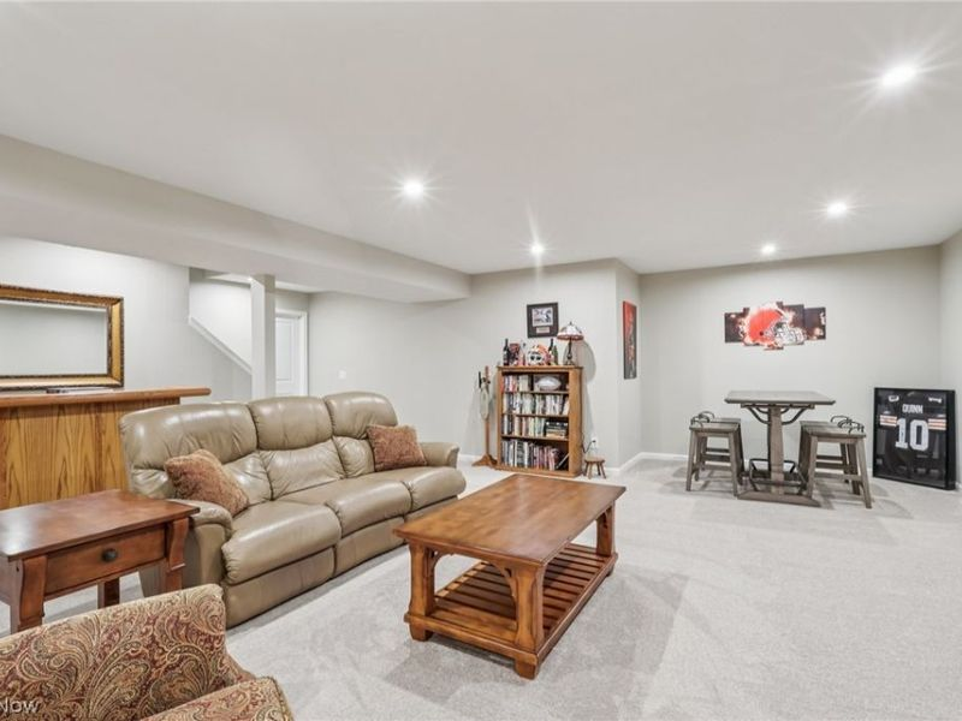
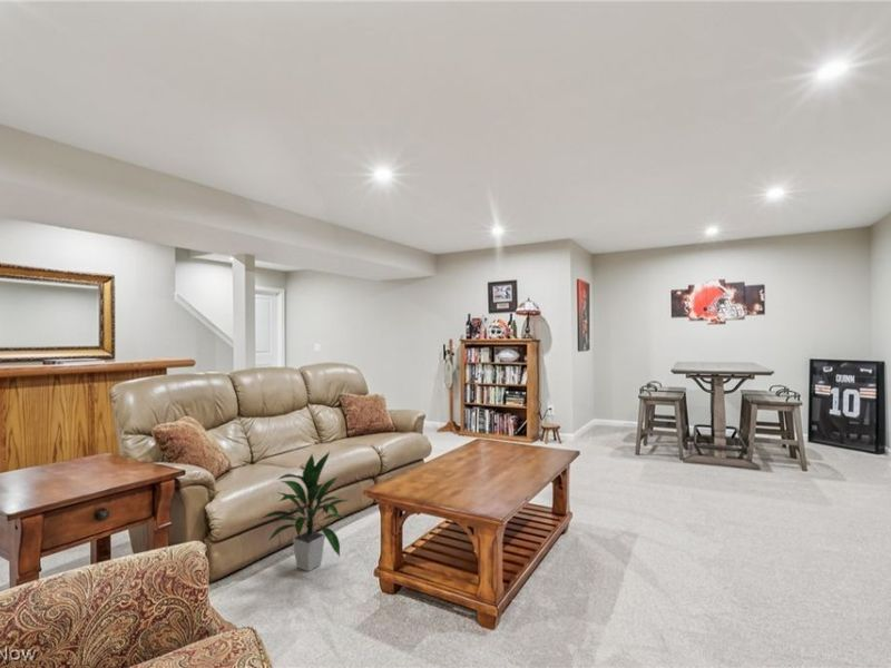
+ indoor plant (310, 511)
